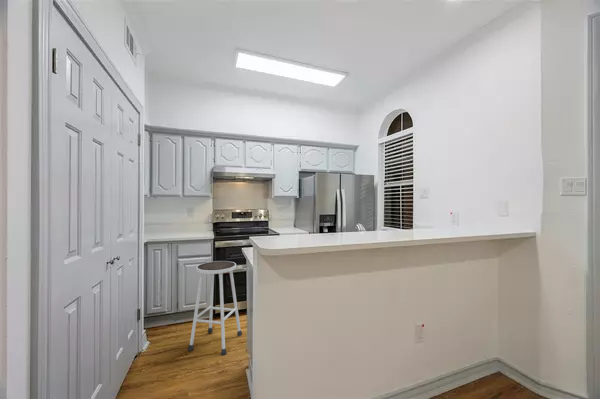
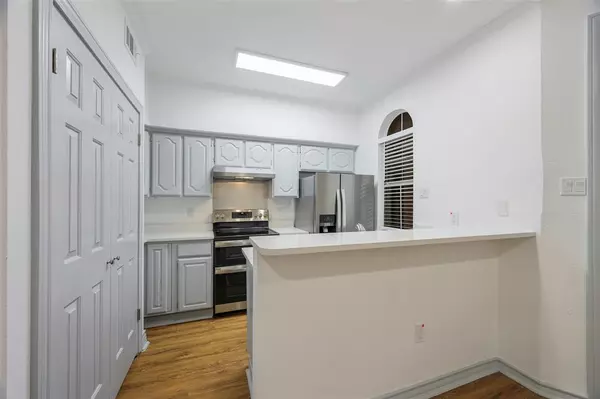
- stool (216, 307)
